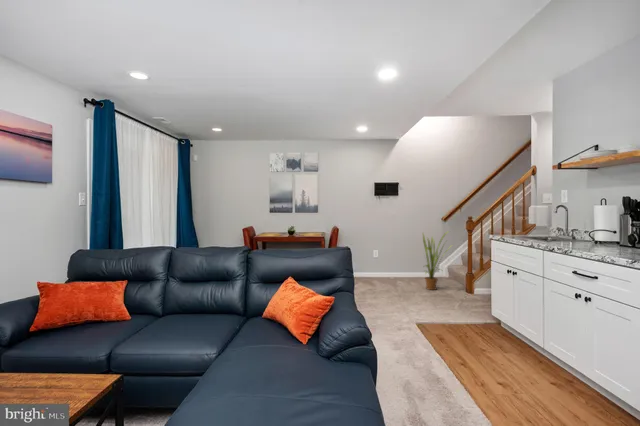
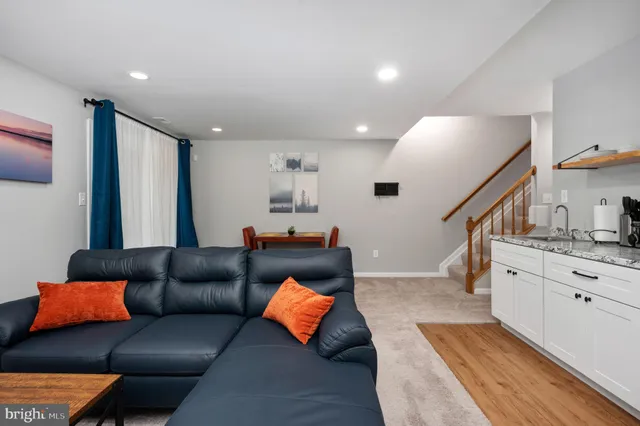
- house plant (433, 259)
